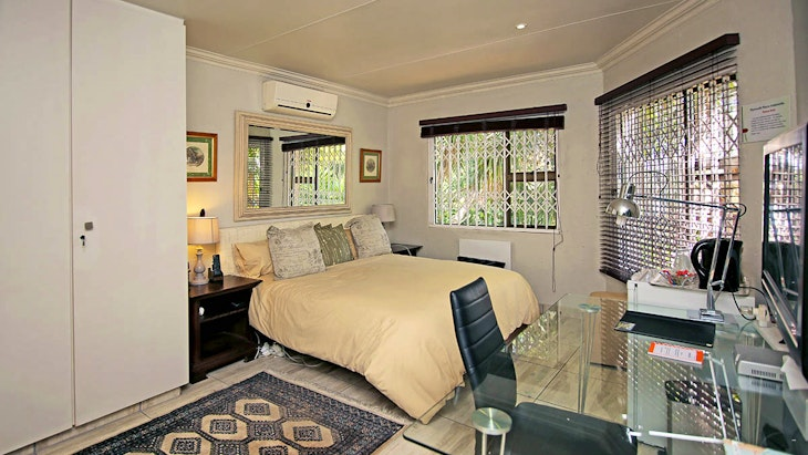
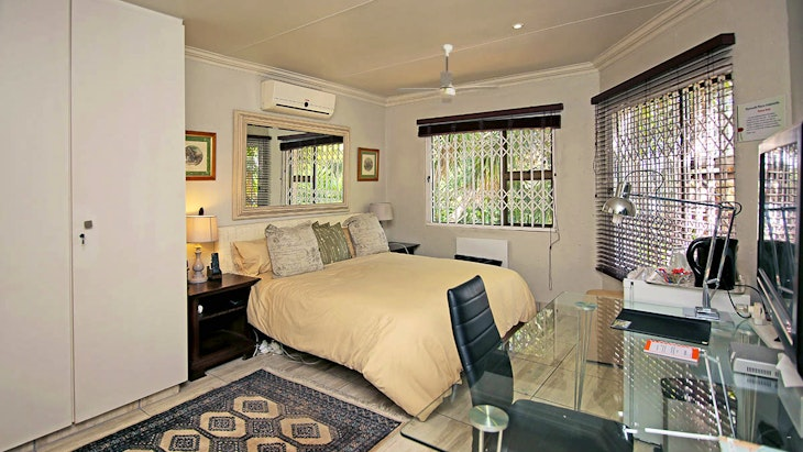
+ ceiling fan (447, 71)
